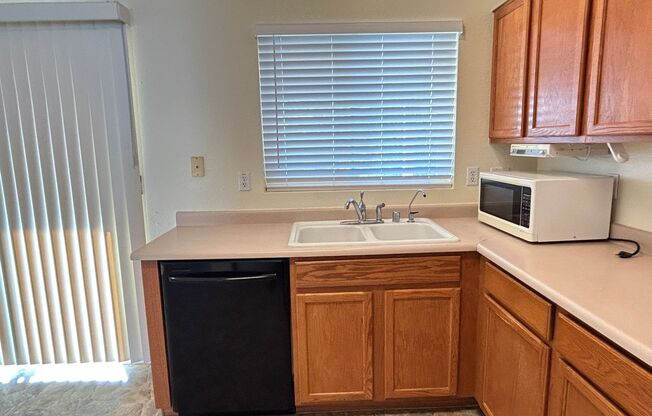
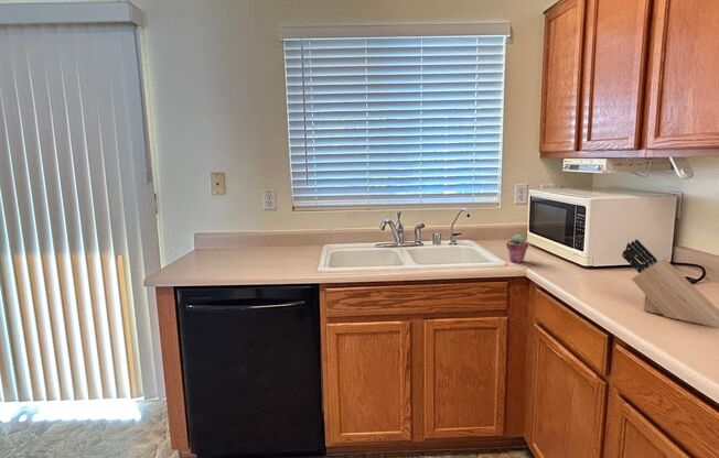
+ knife block (670, 279)
+ potted succulent (517, 247)
